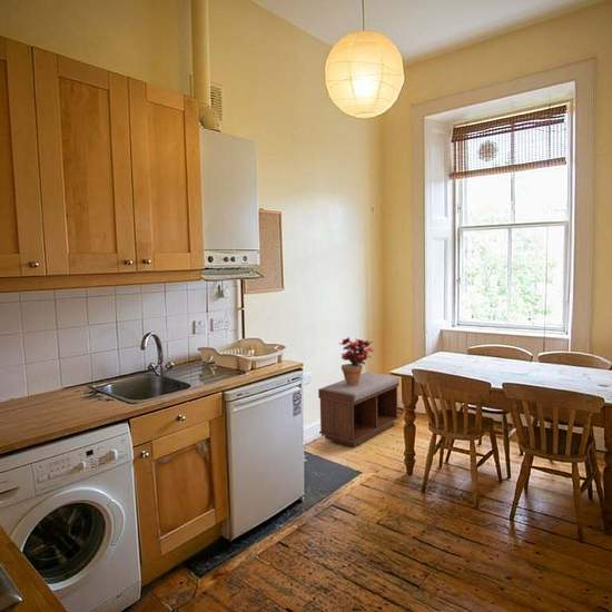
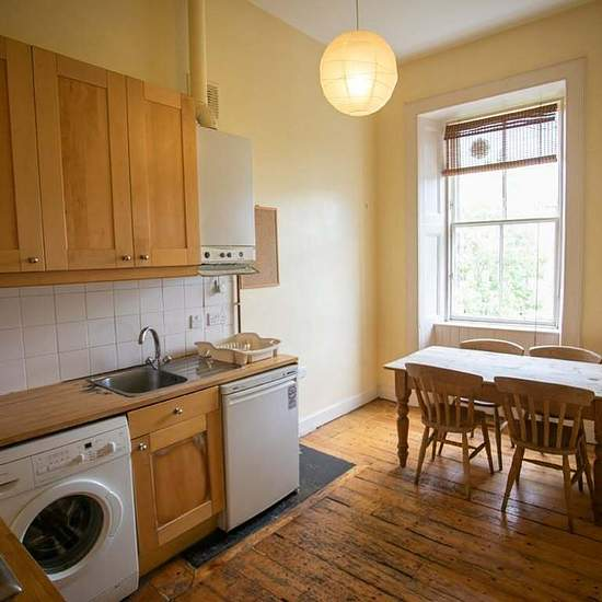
- potted plant (355, 361)
- bench (361, 405)
